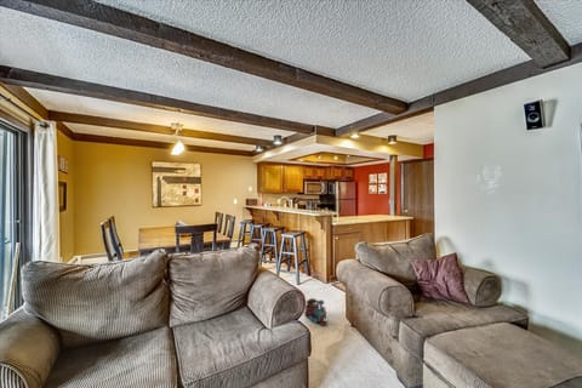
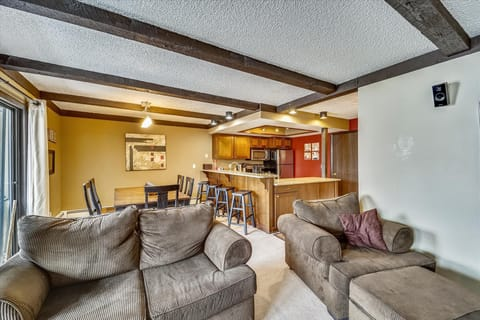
- toy train (315, 309)
